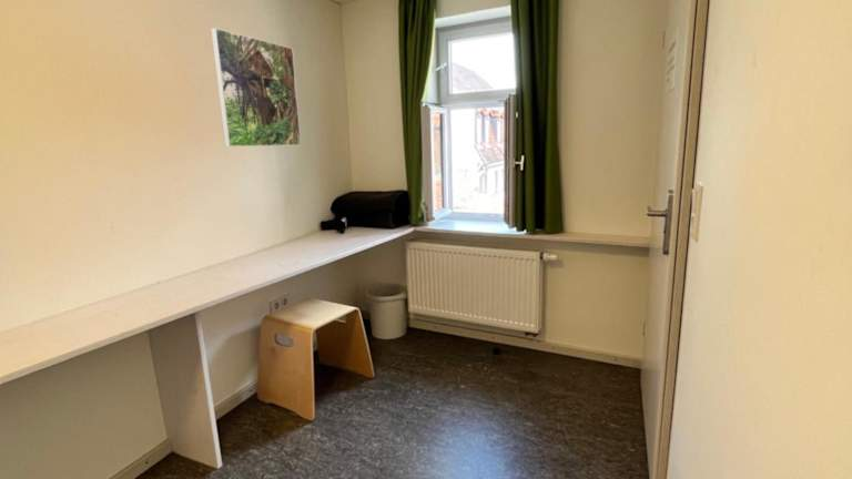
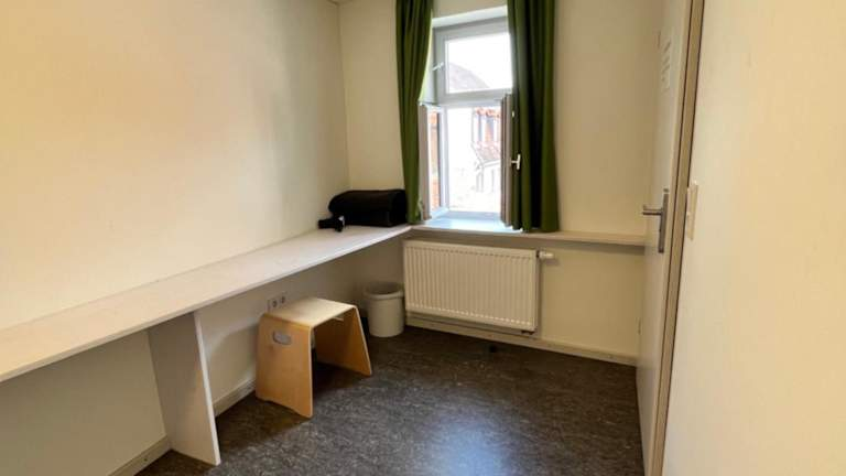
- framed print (261, 93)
